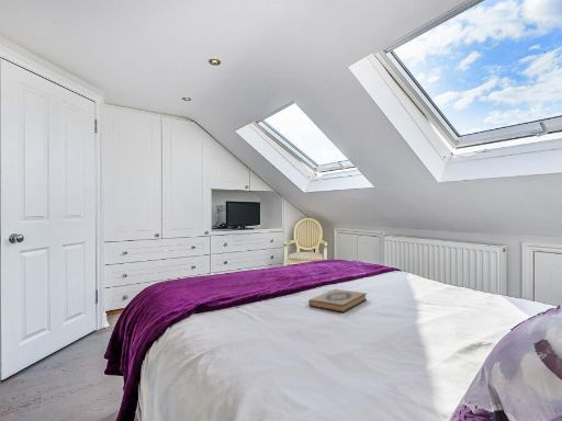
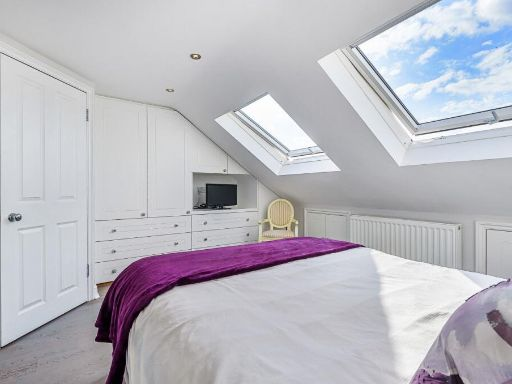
- hardback book (338, 299)
